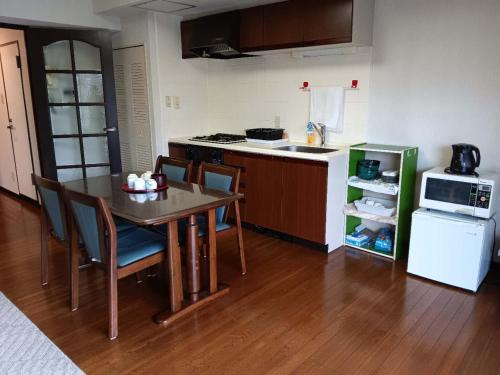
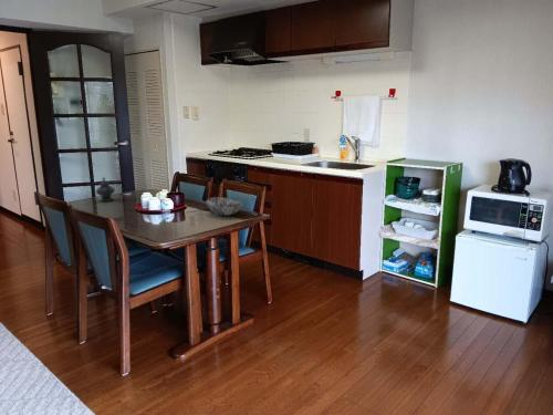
+ teapot (105, 188)
+ decorative bowl (225, 207)
